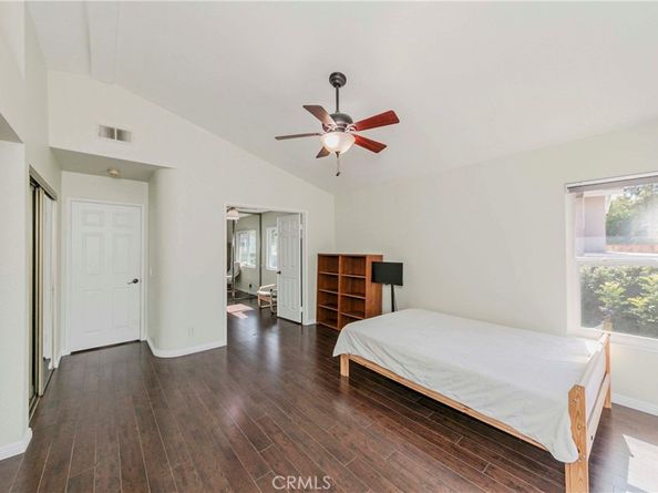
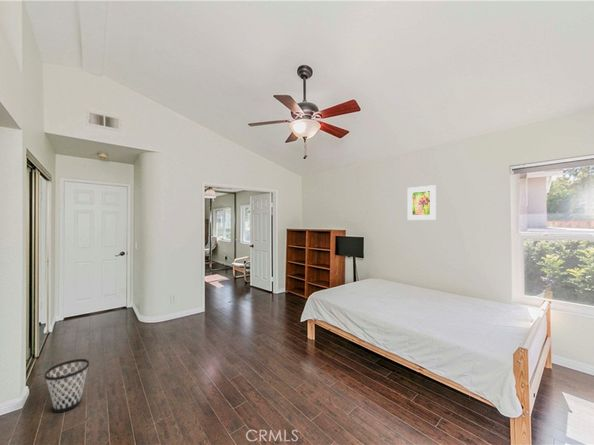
+ wastebasket (68, 386)
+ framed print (421, 203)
